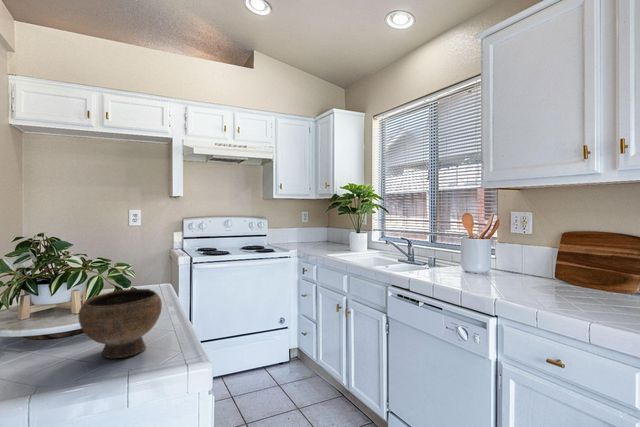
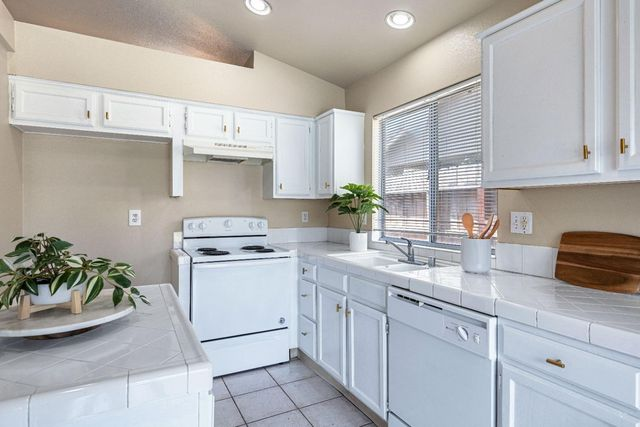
- bowl (122, 323)
